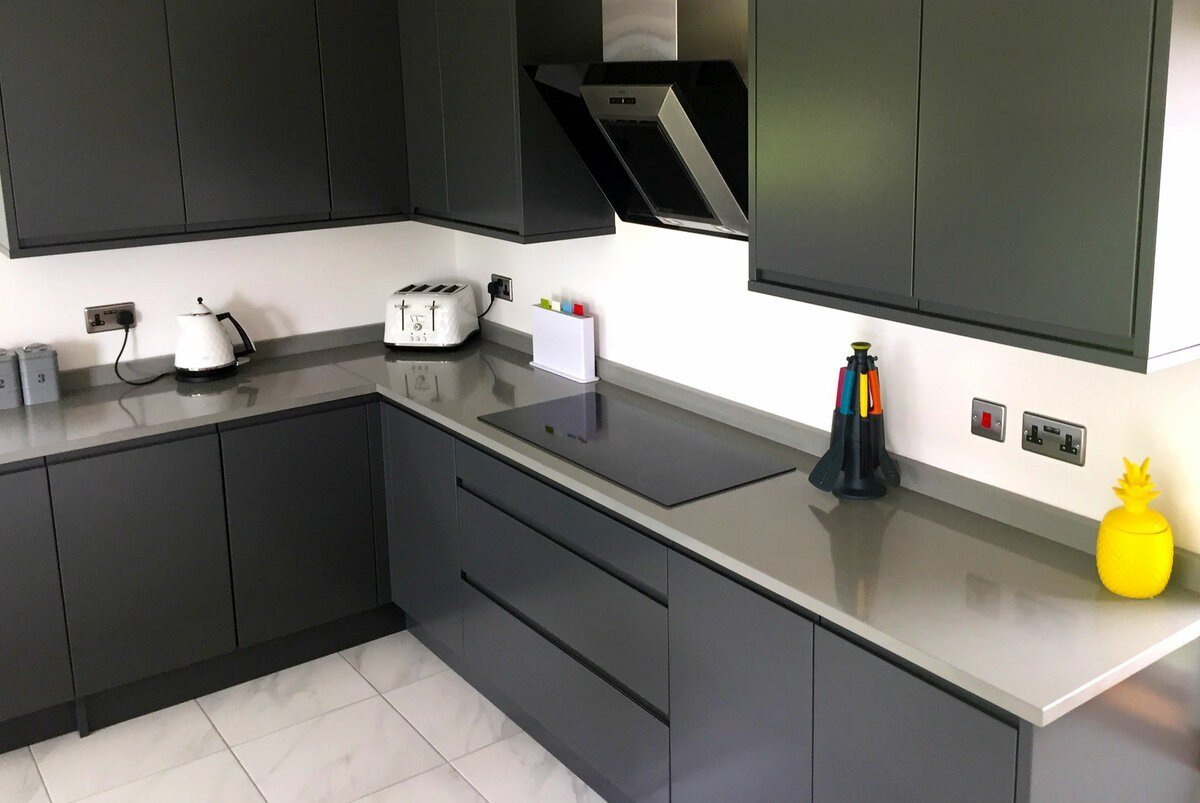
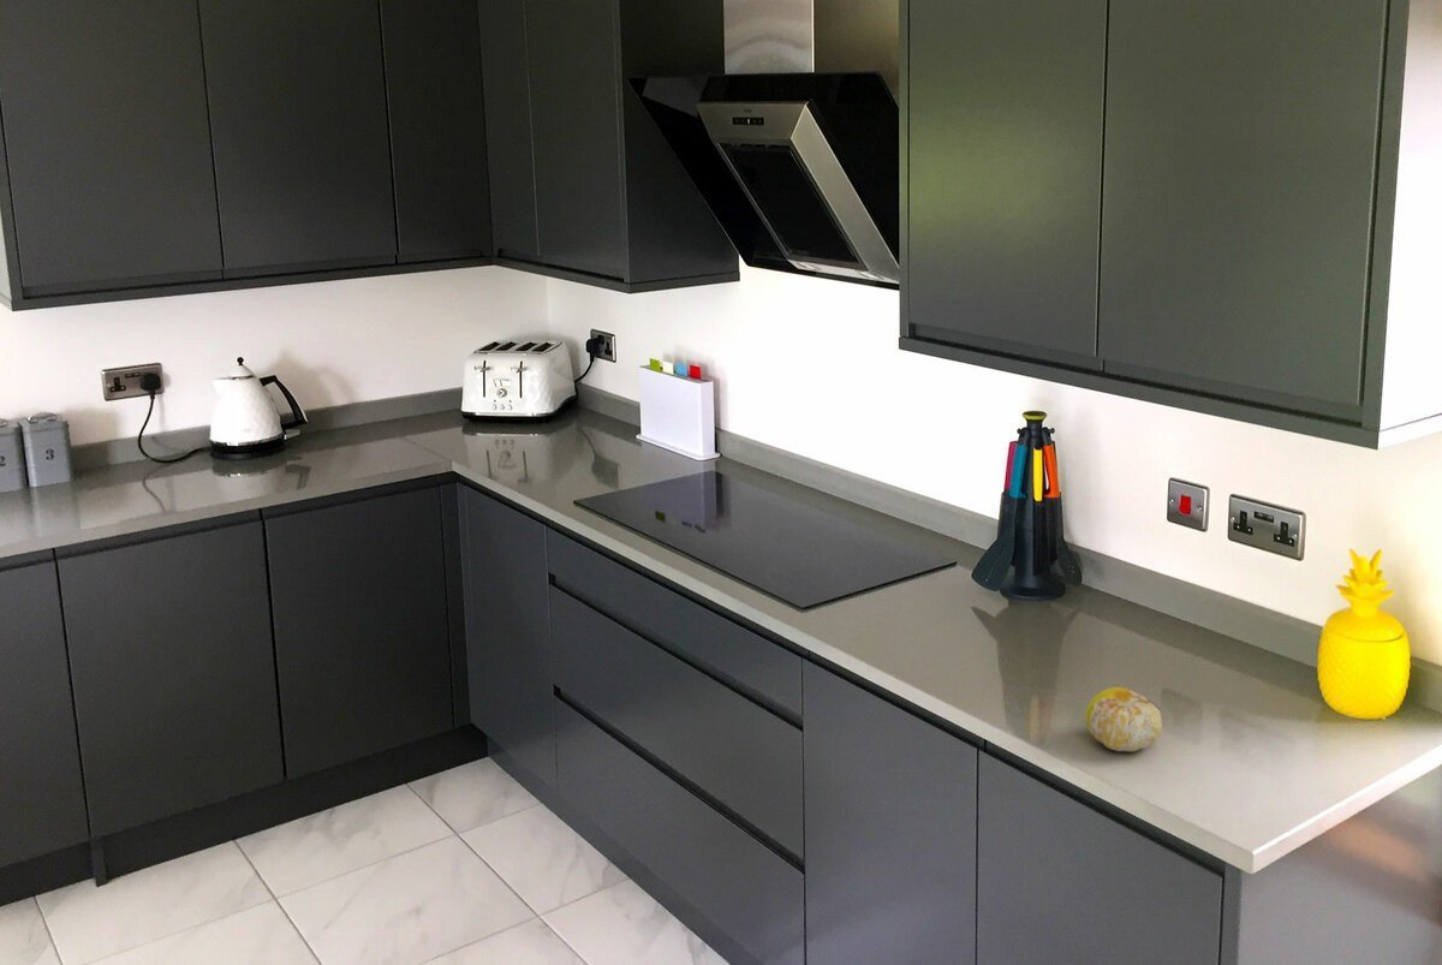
+ fruit (1124, 717)
